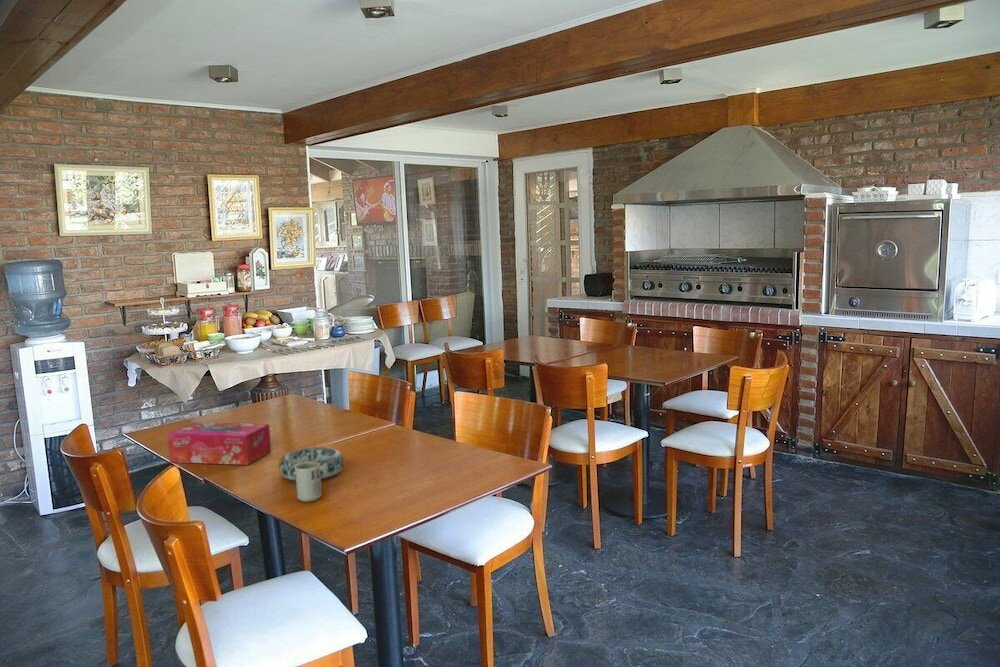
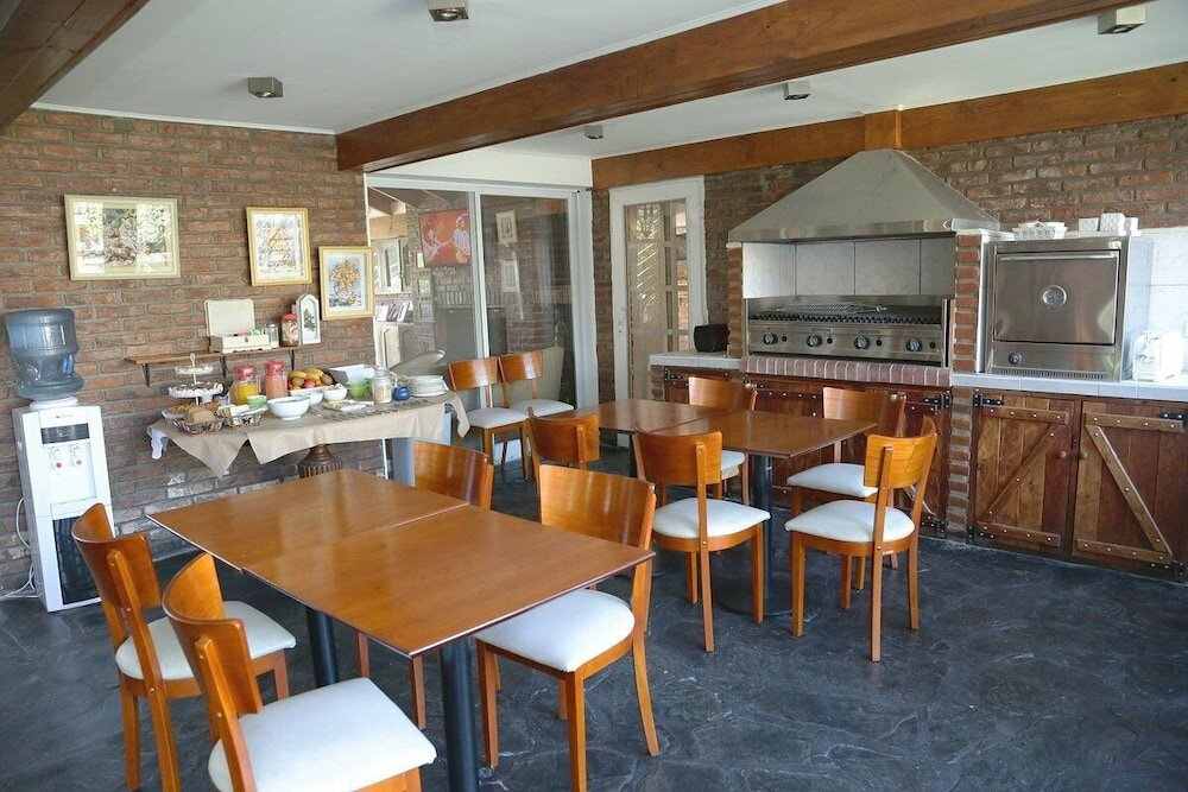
- cup (308, 482)
- tissue box (220, 442)
- decorative bowl (311, 461)
